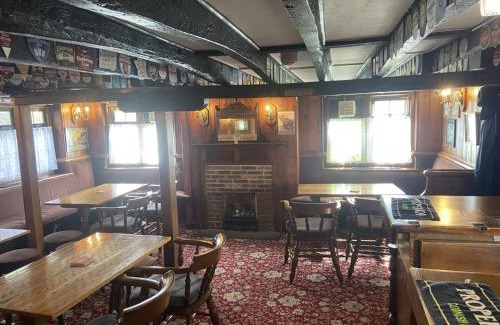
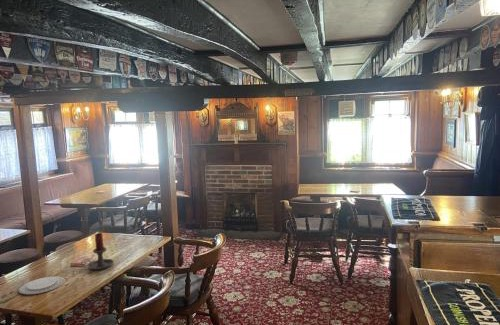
+ candle holder (96, 249)
+ chinaware (42, 284)
